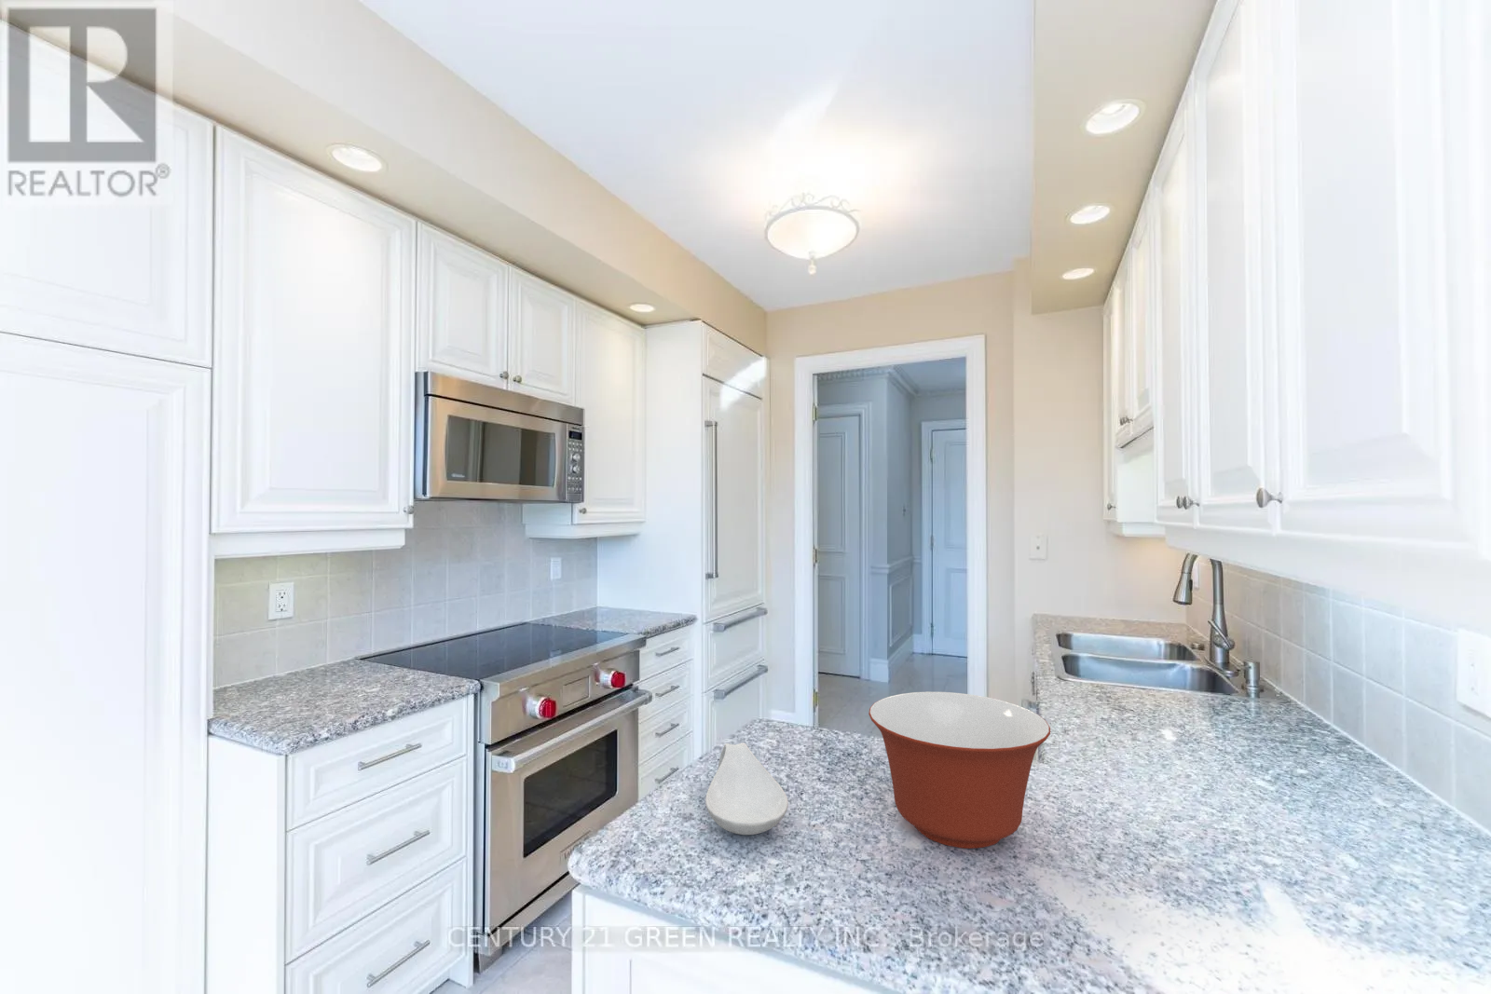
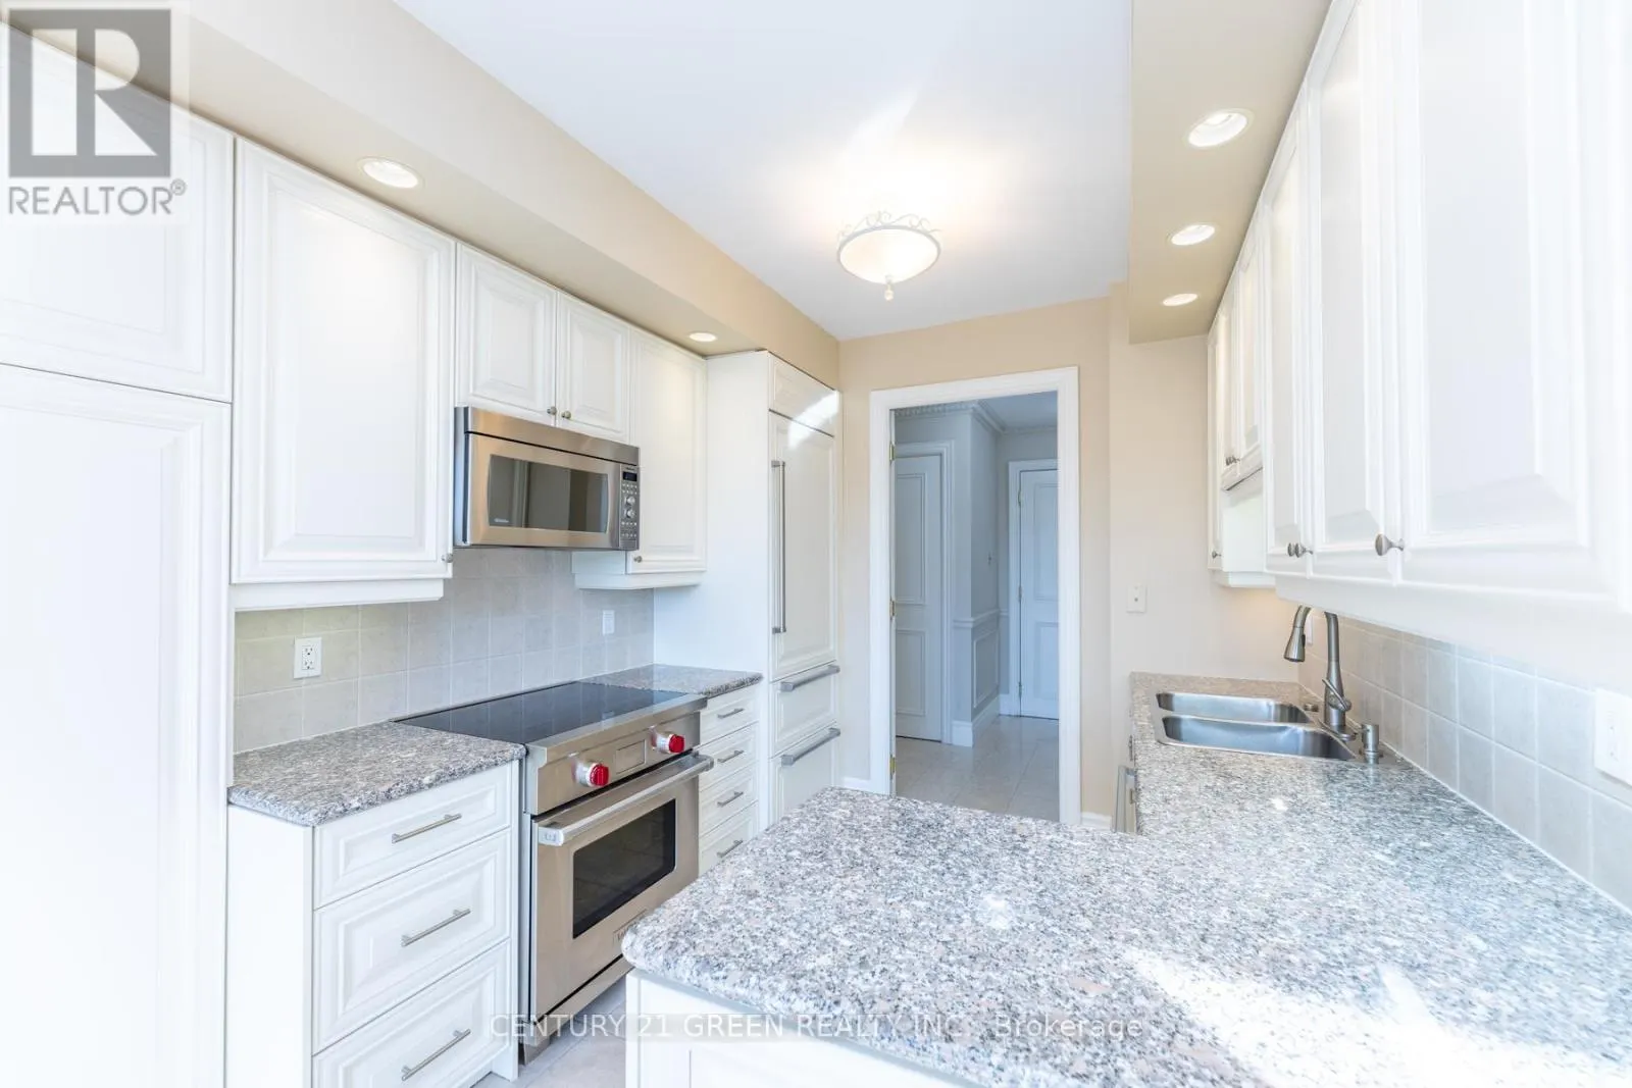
- mixing bowl (956, 770)
- spoon rest (740, 782)
